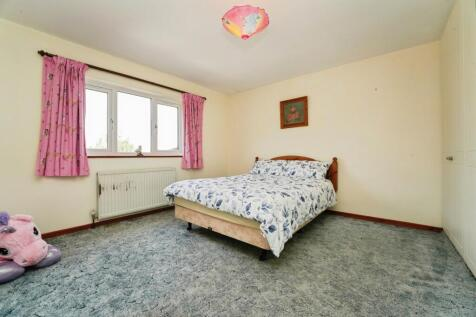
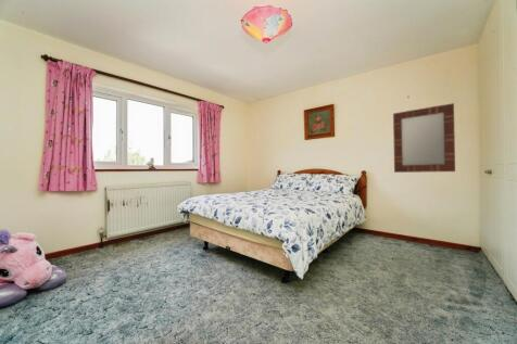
+ home mirror (421, 140)
